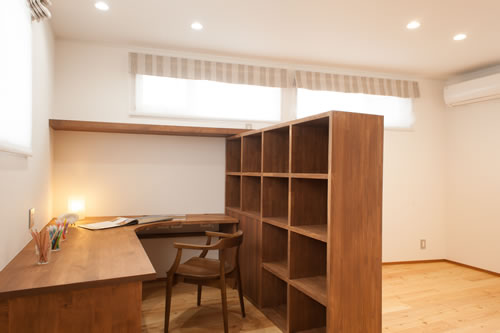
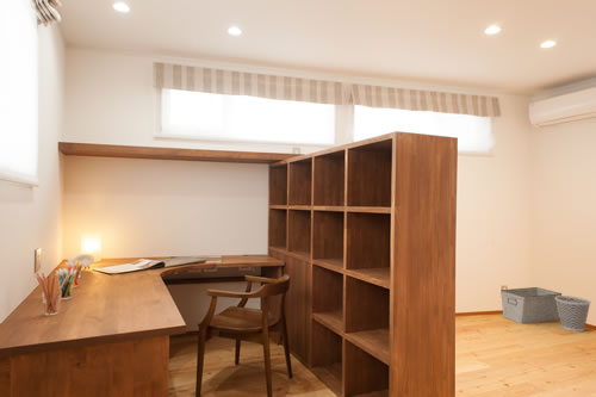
+ wastebasket (572, 314)
+ storage bin (530, 304)
